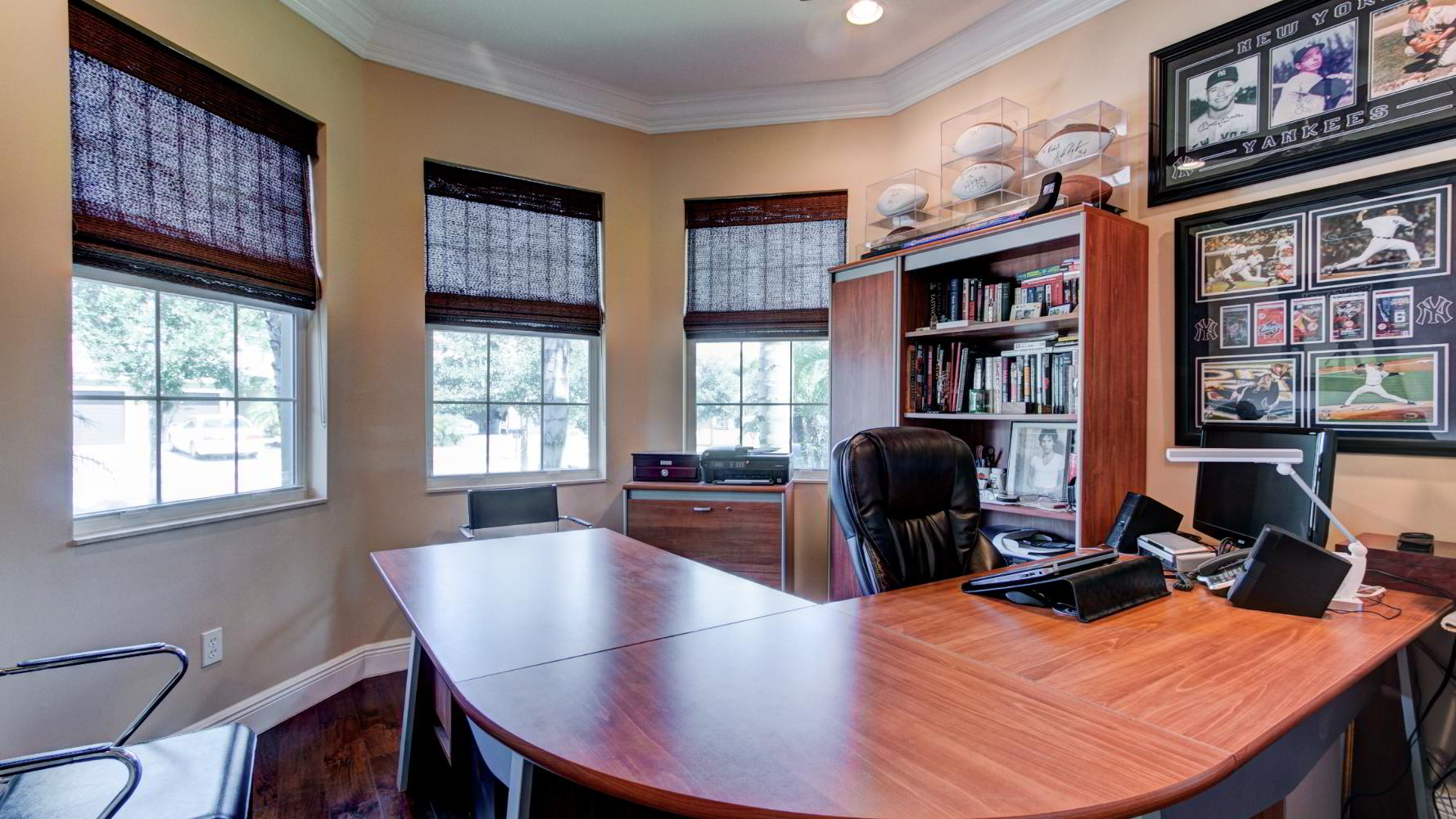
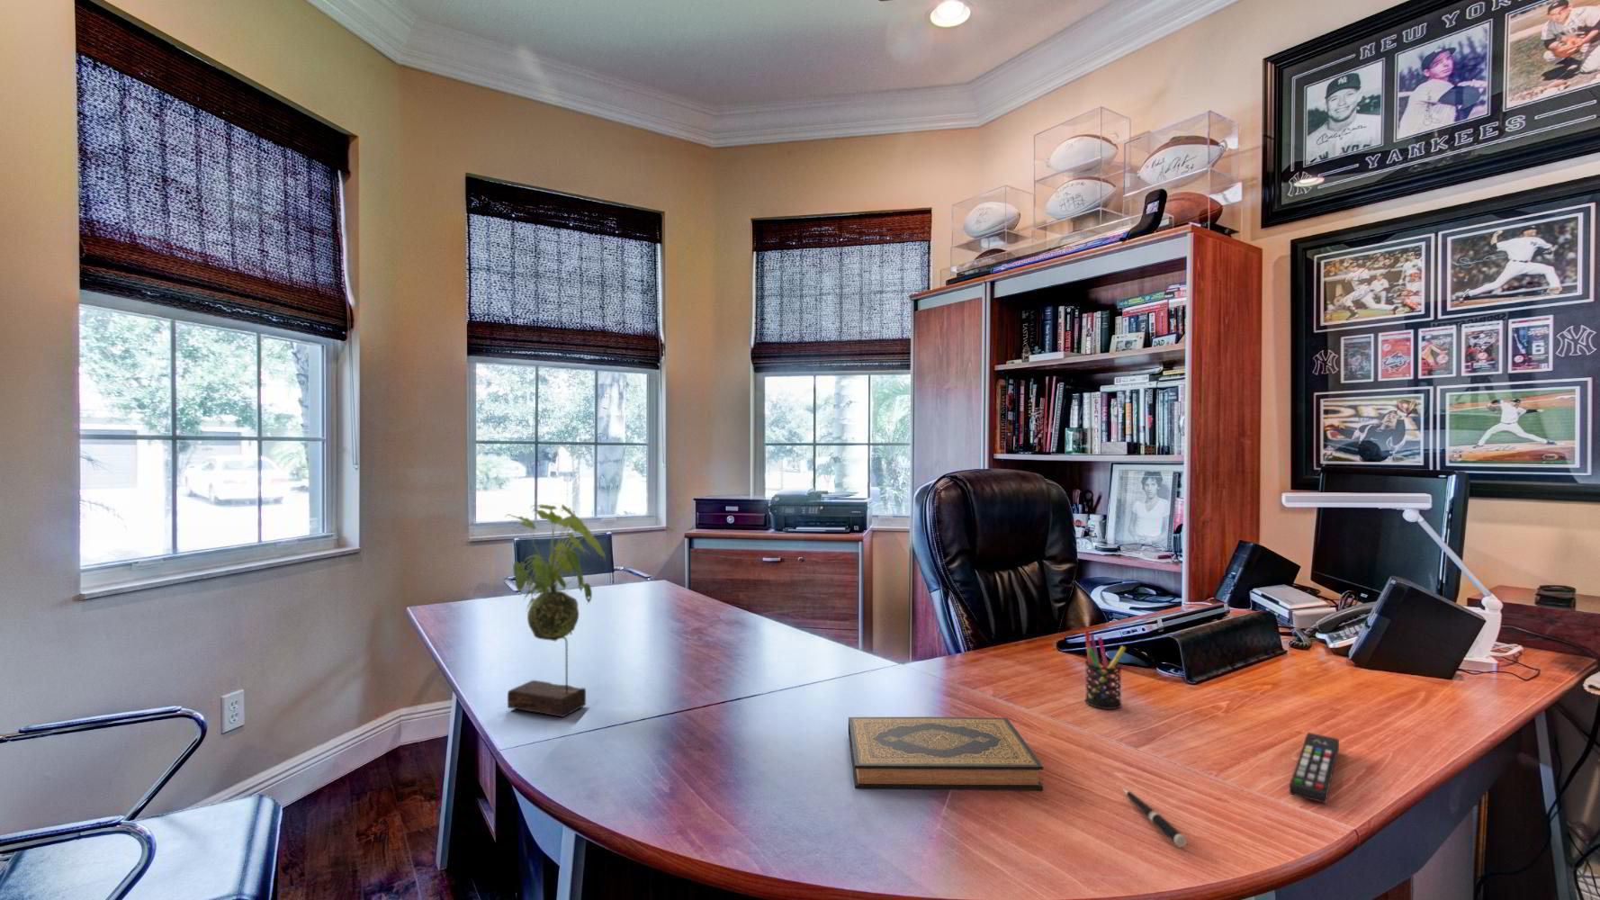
+ remote control (1315, 764)
+ pen (1149, 811)
+ plant (554, 598)
+ hardback book (936, 748)
+ pen holder (1099, 669)
